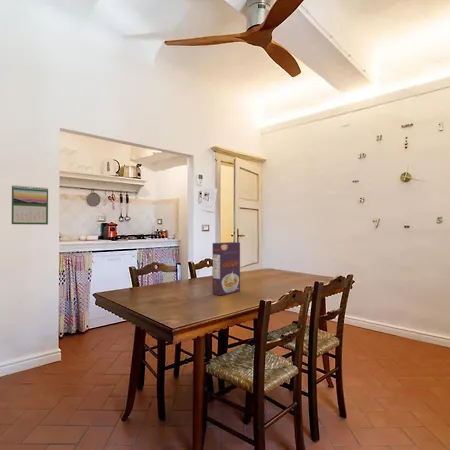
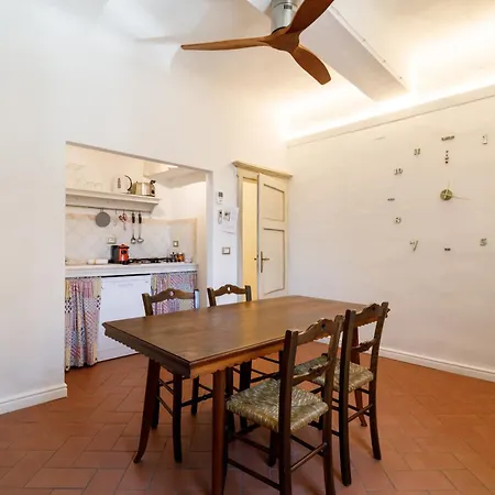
- calendar (30, 205)
- cereal box (226, 267)
